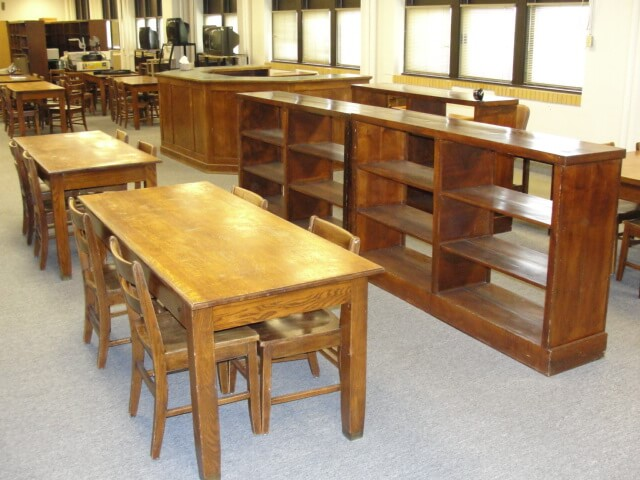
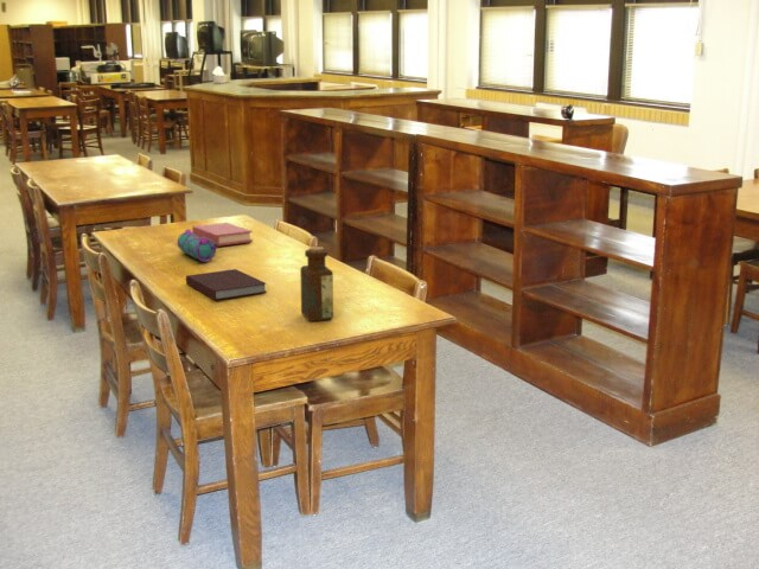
+ book (222, 234)
+ pencil case (196, 244)
+ notebook (225, 283)
+ bottle (317, 282)
